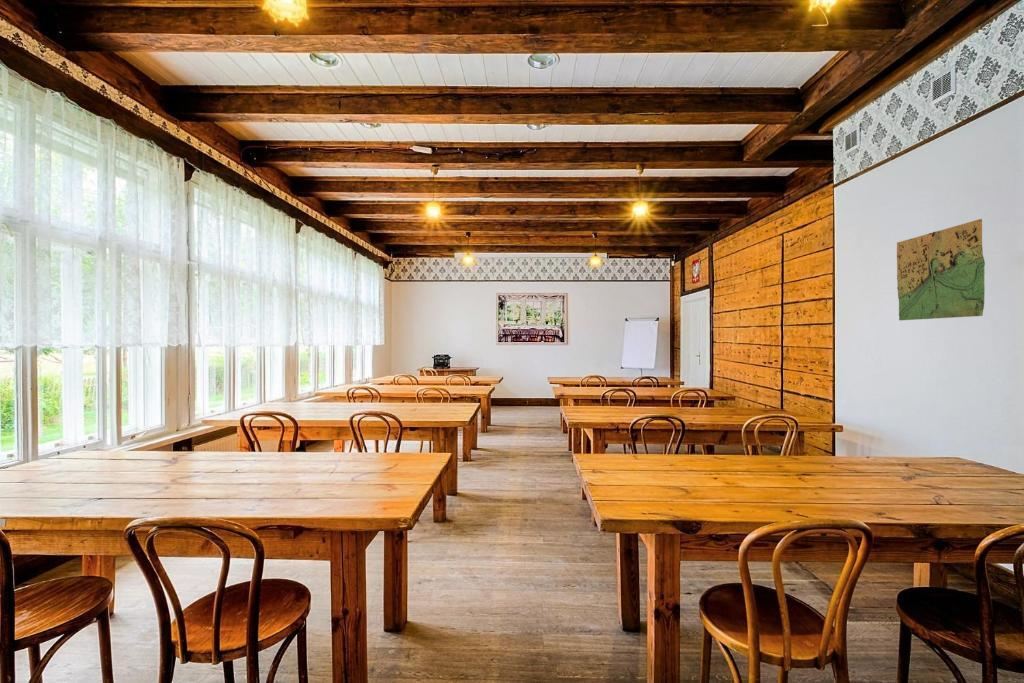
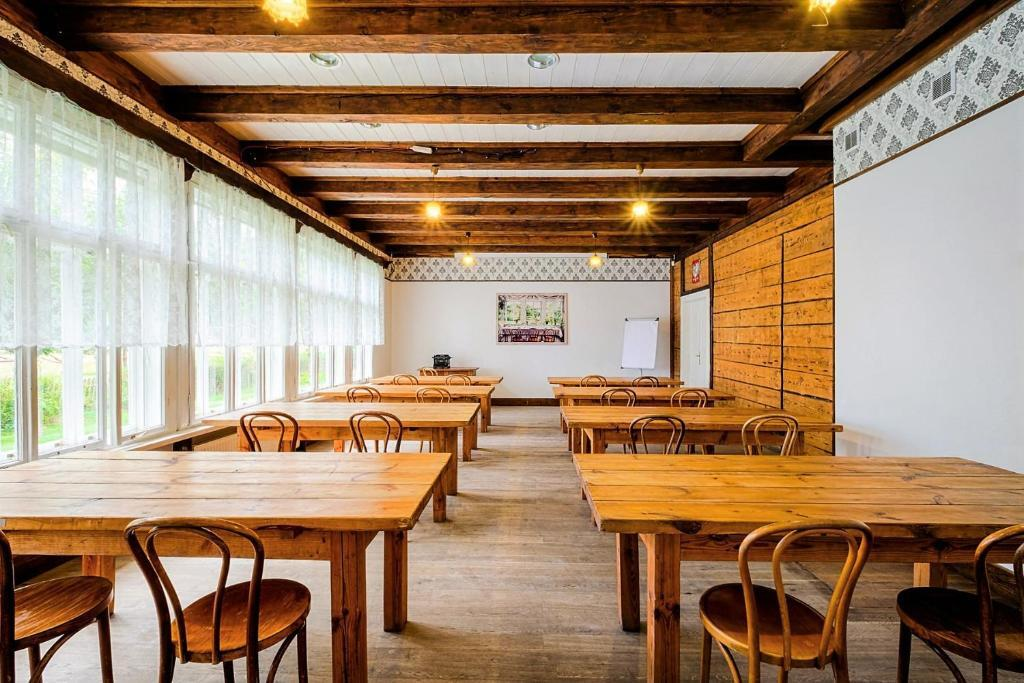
- map (935, 275)
